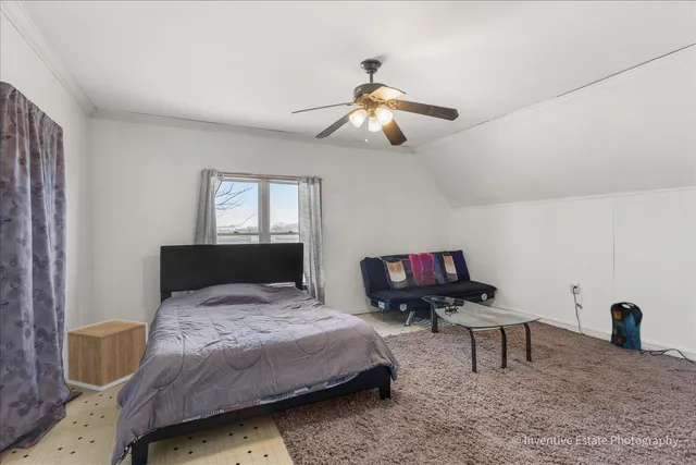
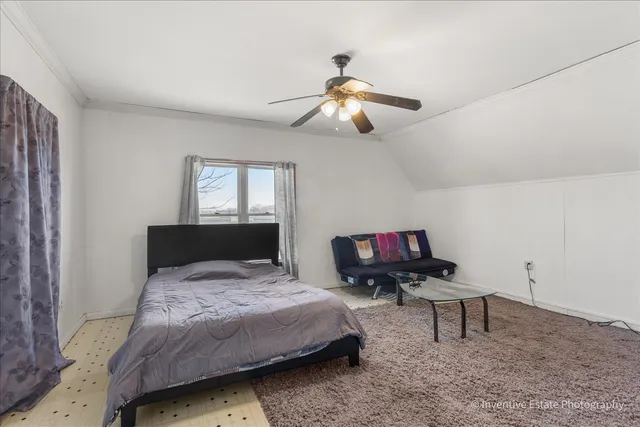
- nightstand (108, 352)
- pouch (623, 325)
